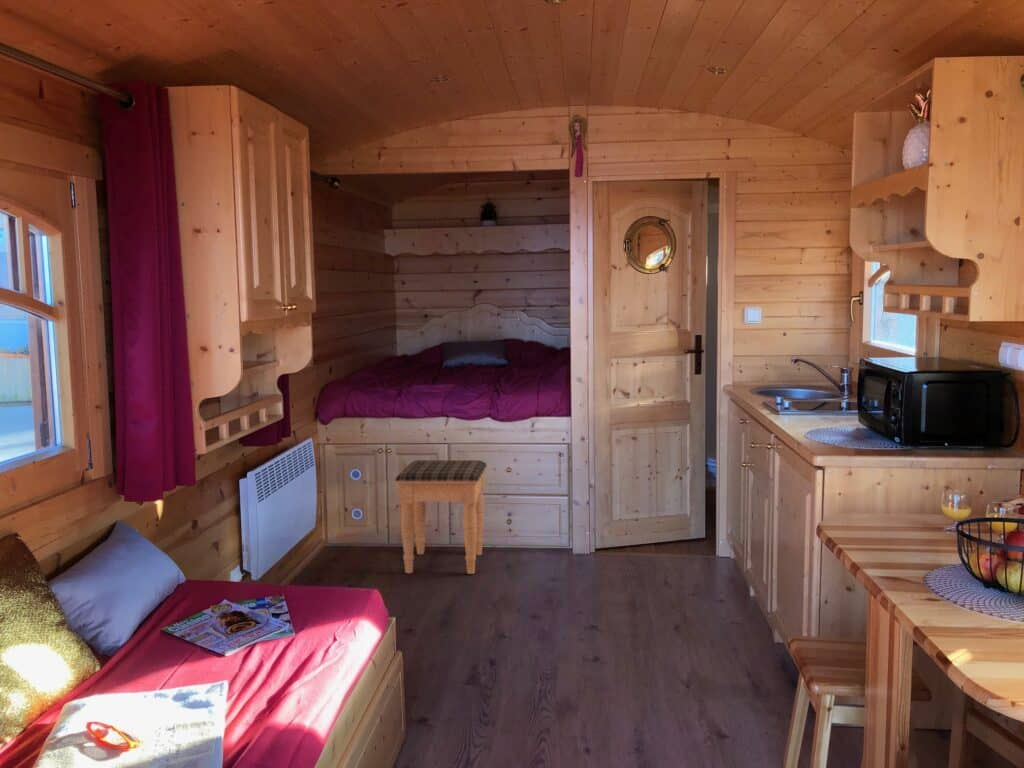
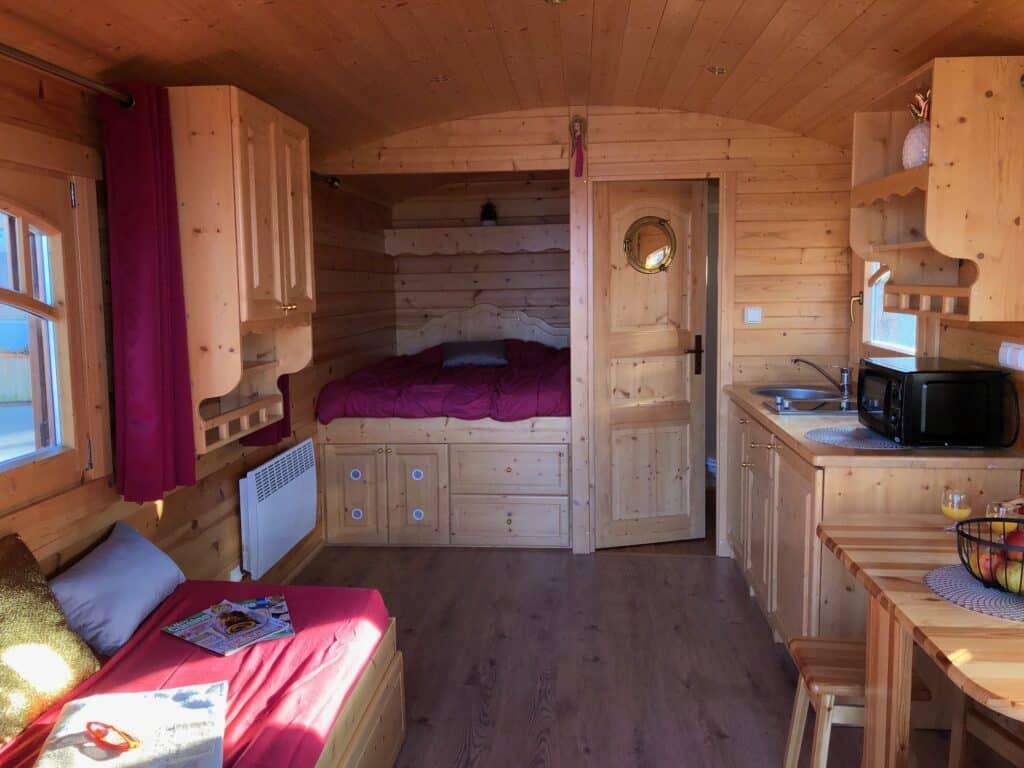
- footstool (443, 501)
